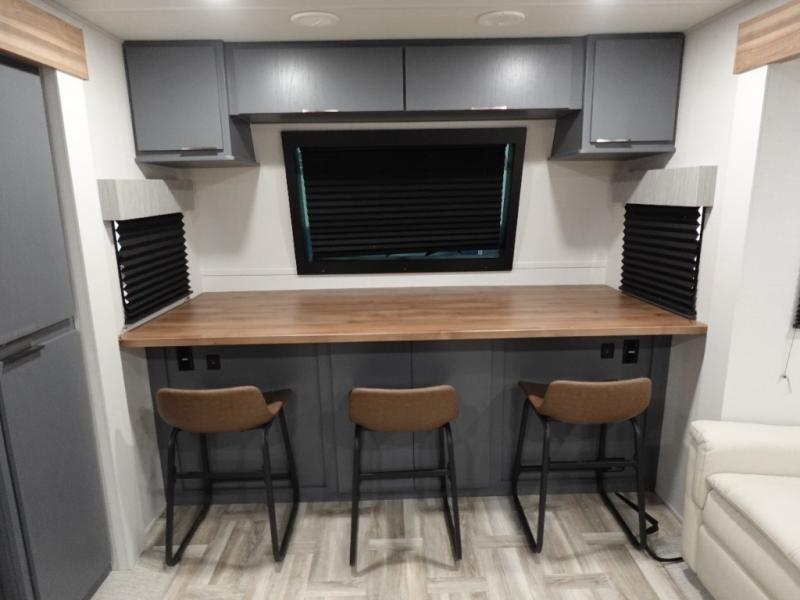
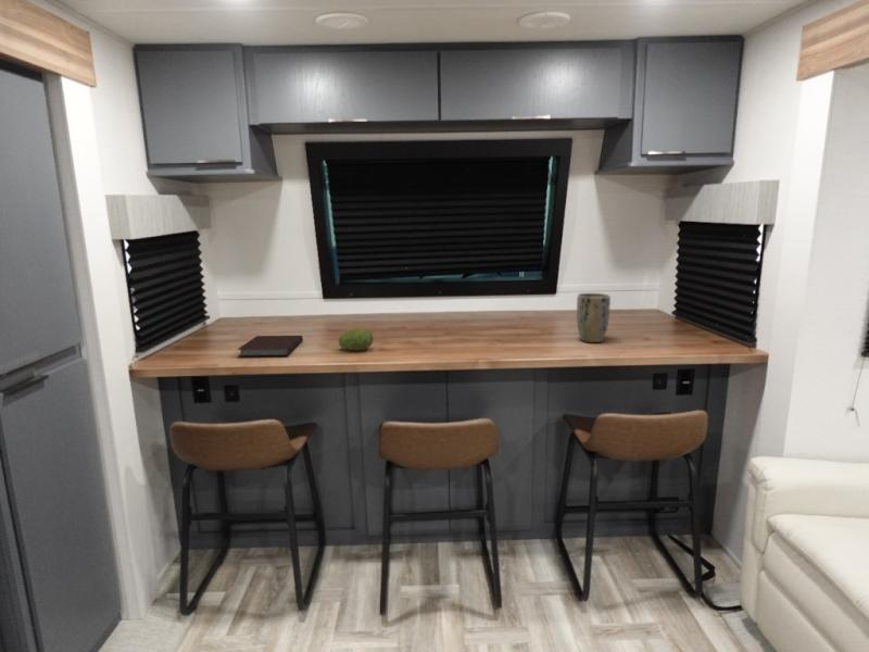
+ notebook (272, 344)
+ fruit (355, 339)
+ plant pot (592, 317)
